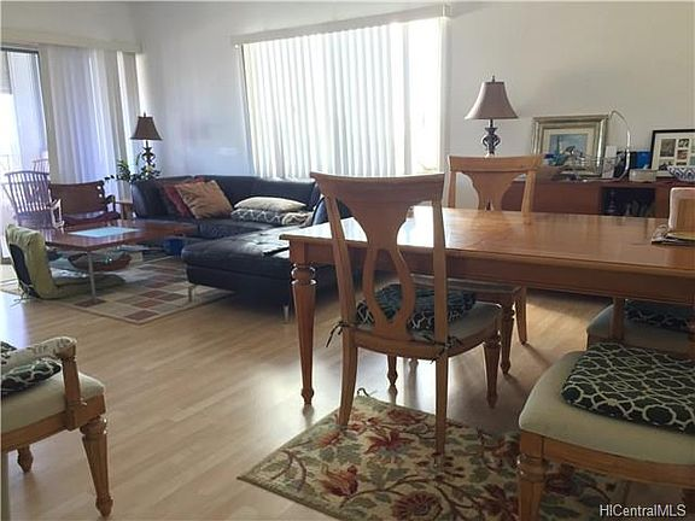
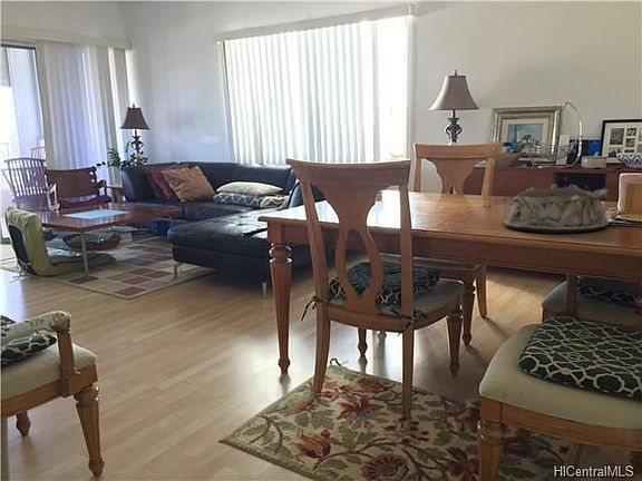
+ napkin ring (557, 206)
